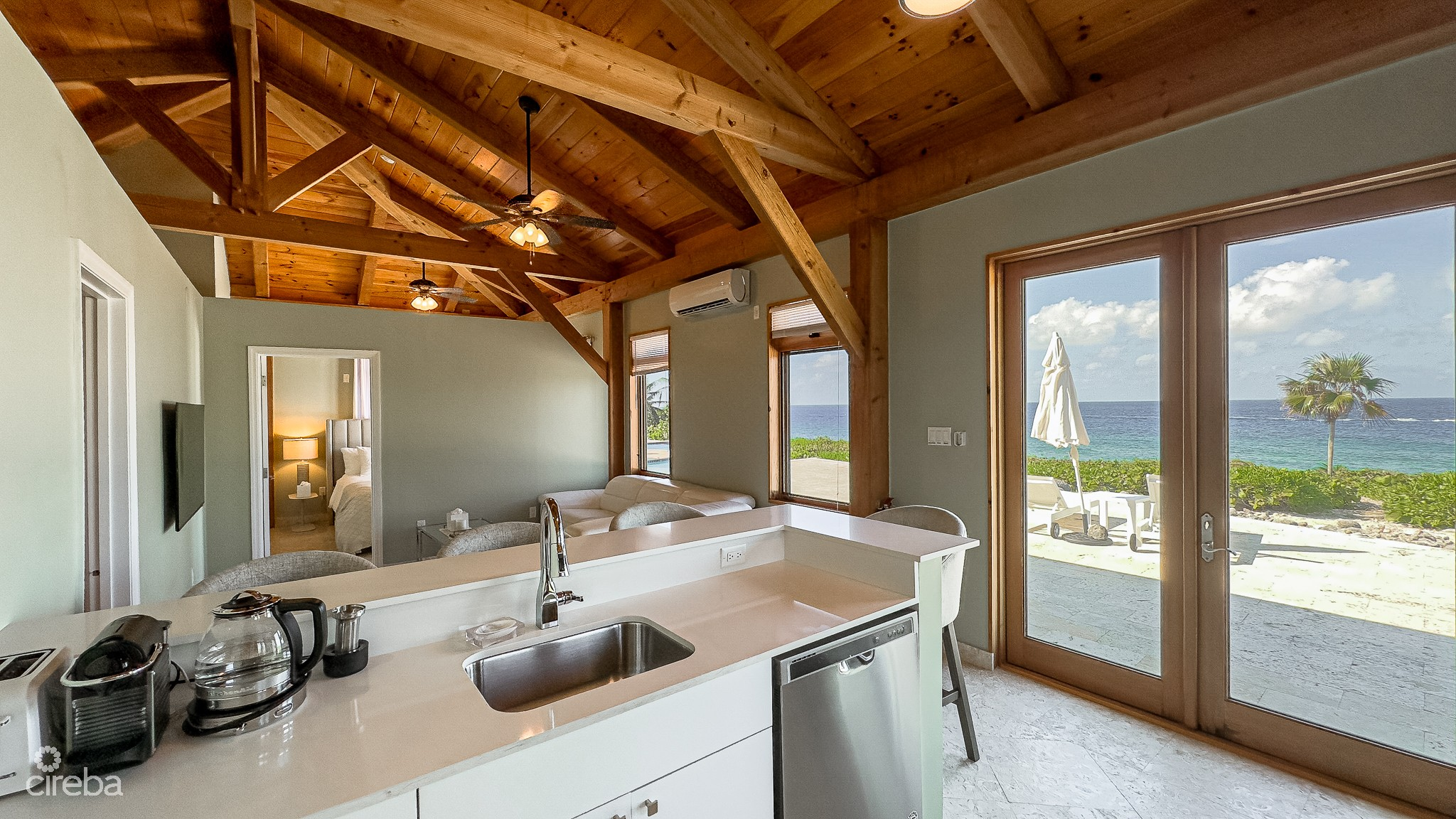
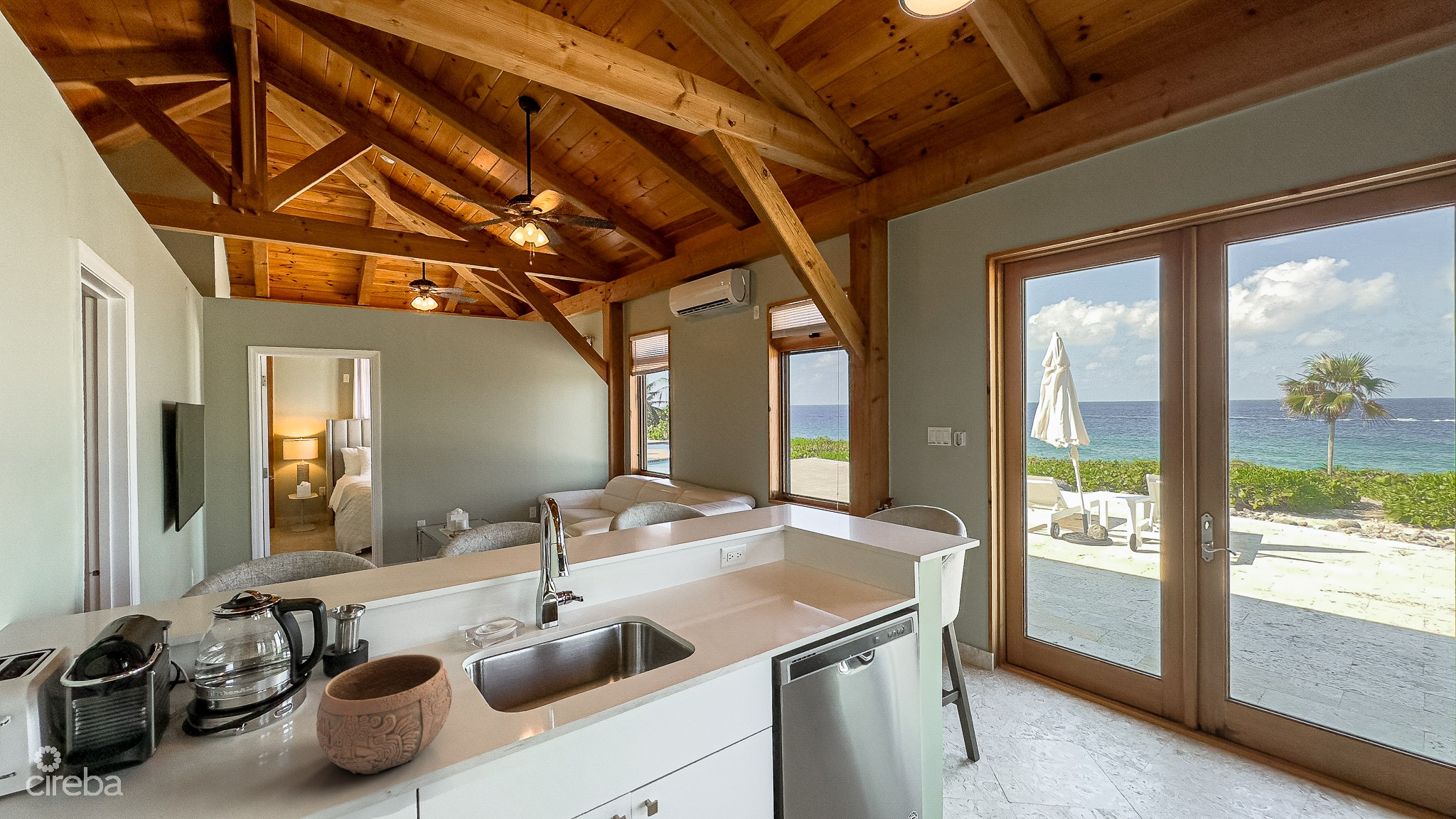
+ bowl (387, 712)
